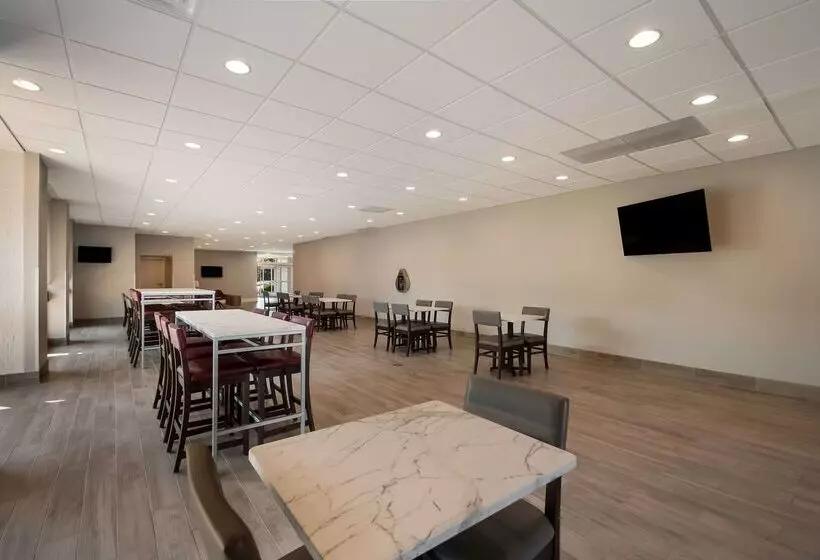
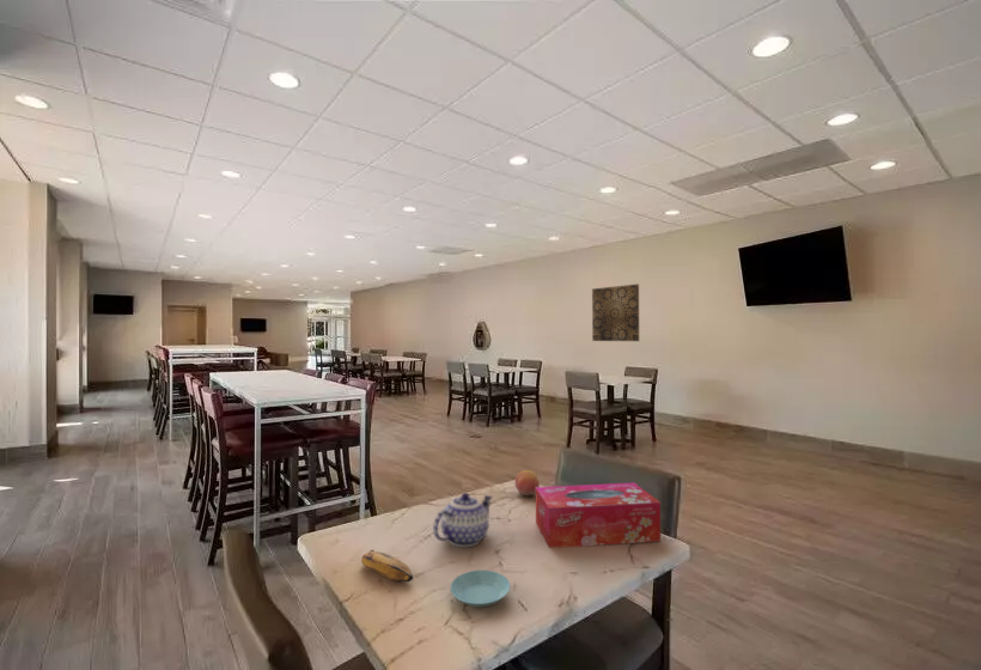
+ tissue box (595, 512)
+ wall art (614, 313)
+ fruit (526, 482)
+ saucer (480, 591)
+ banana (382, 561)
+ teapot (464, 516)
